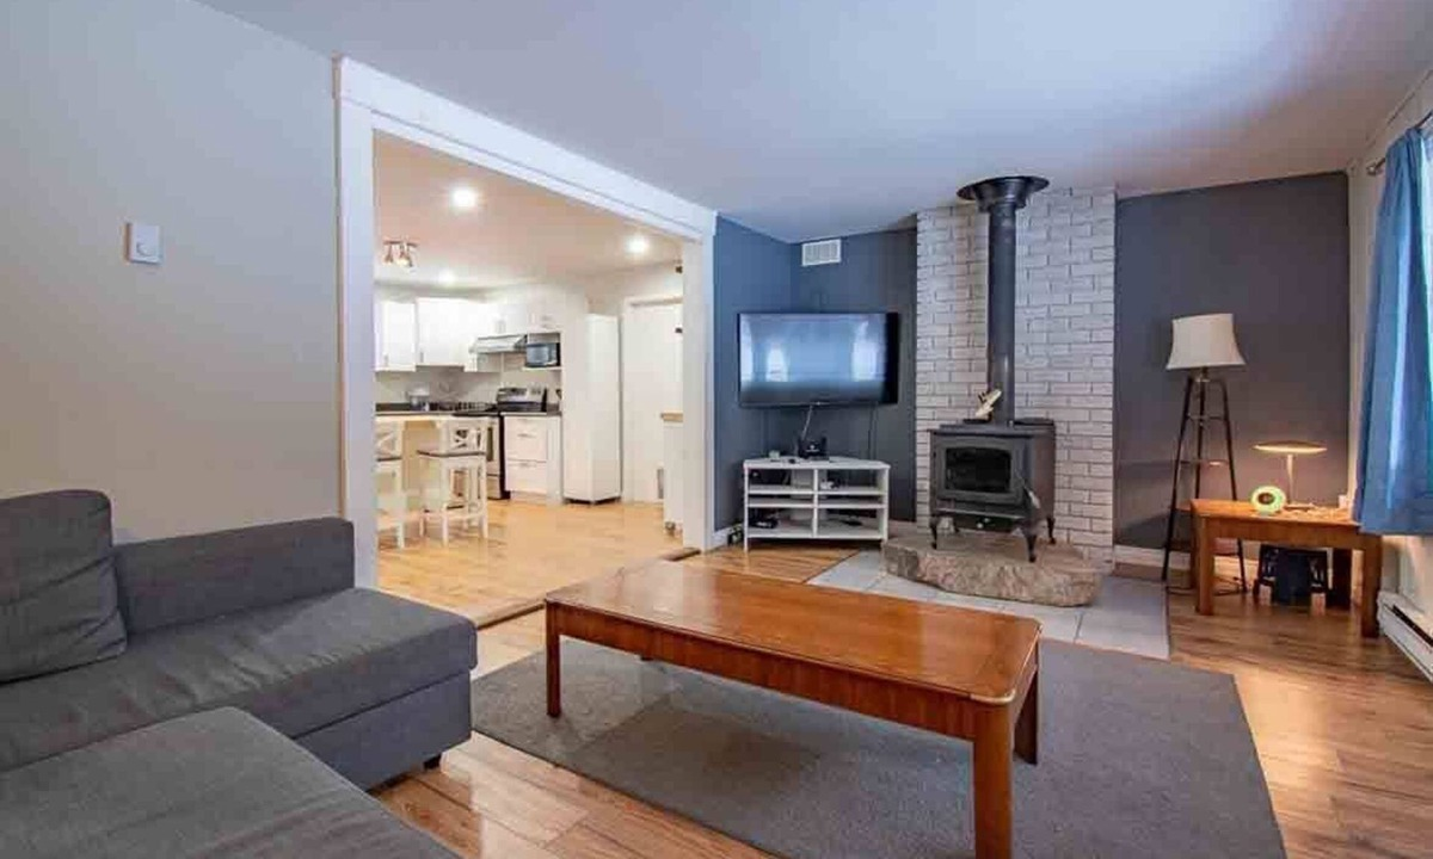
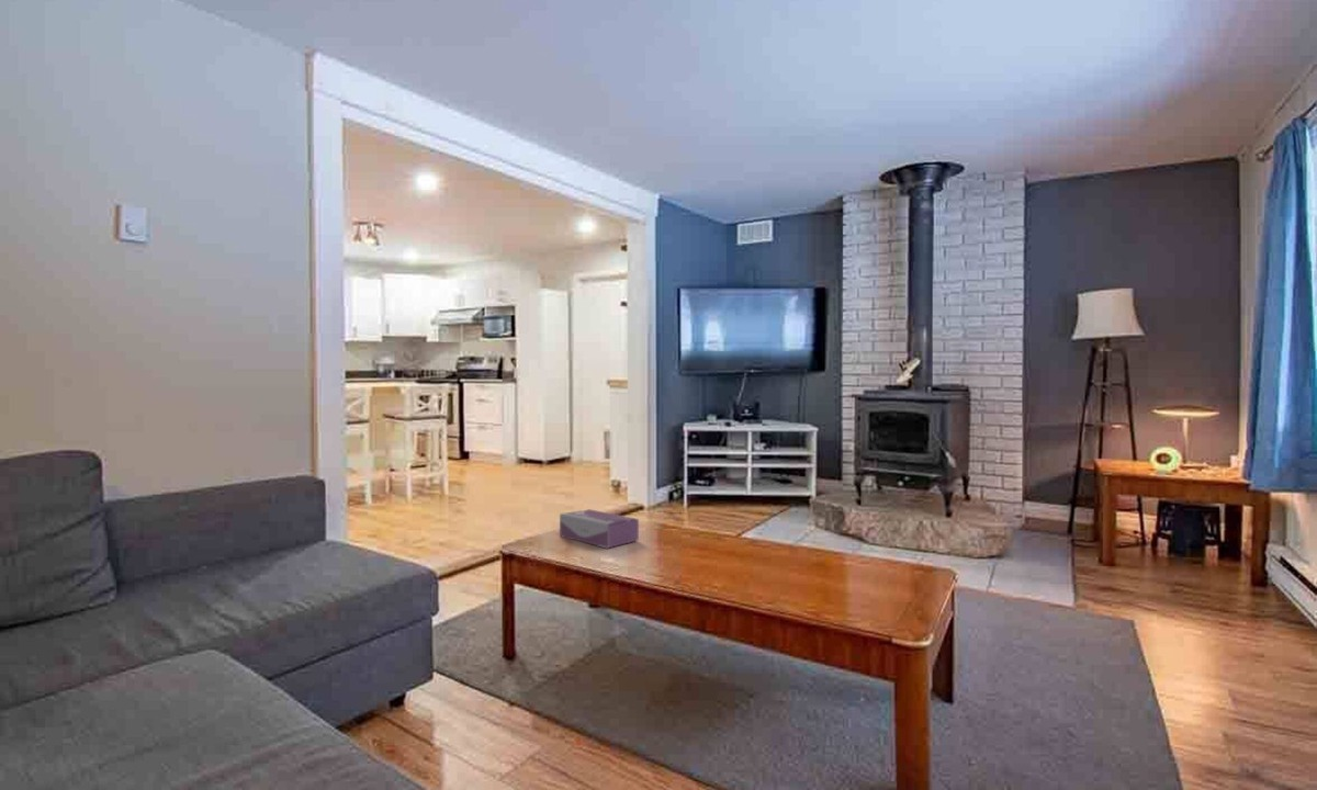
+ tissue box (598, 527)
